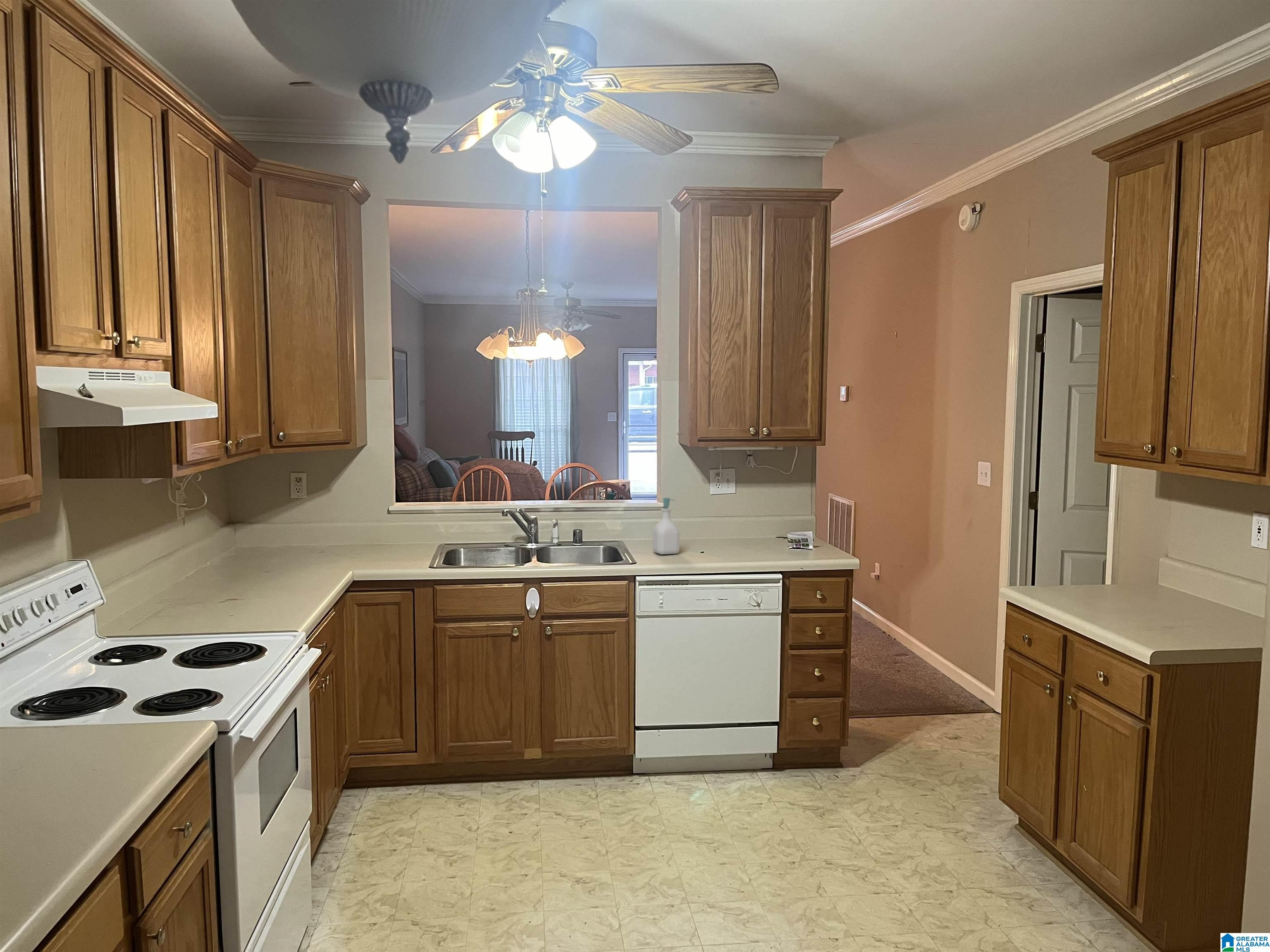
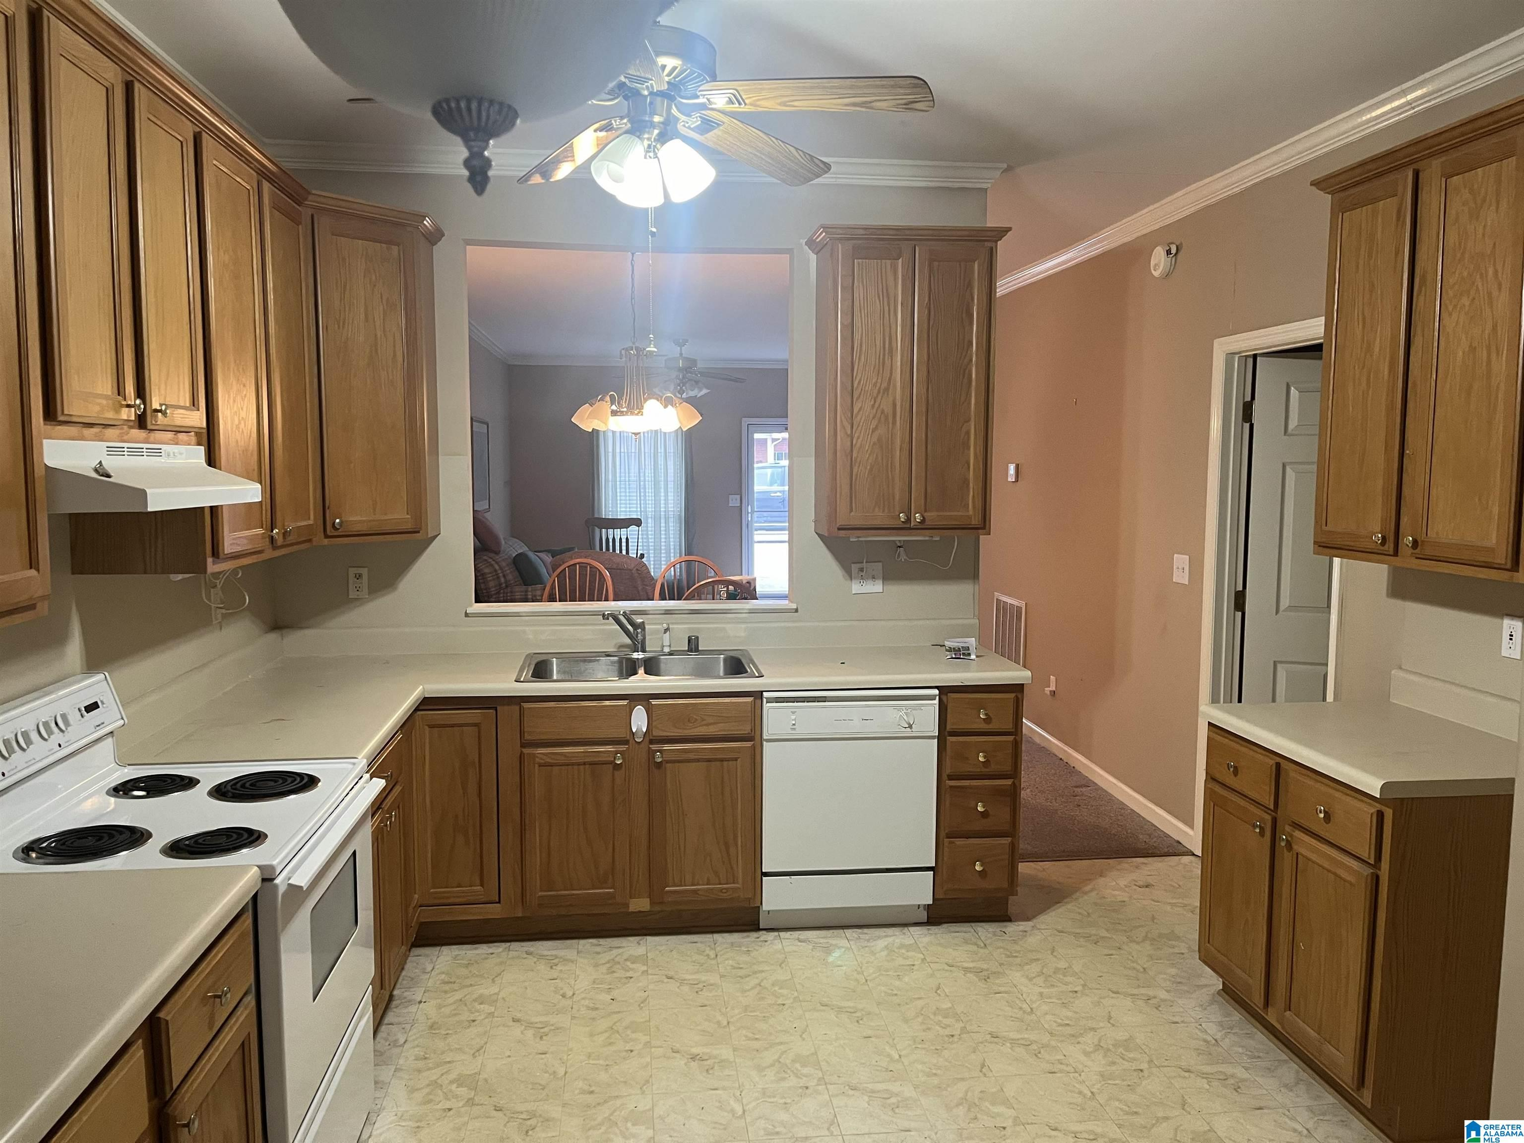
- soap bottle (666, 525)
